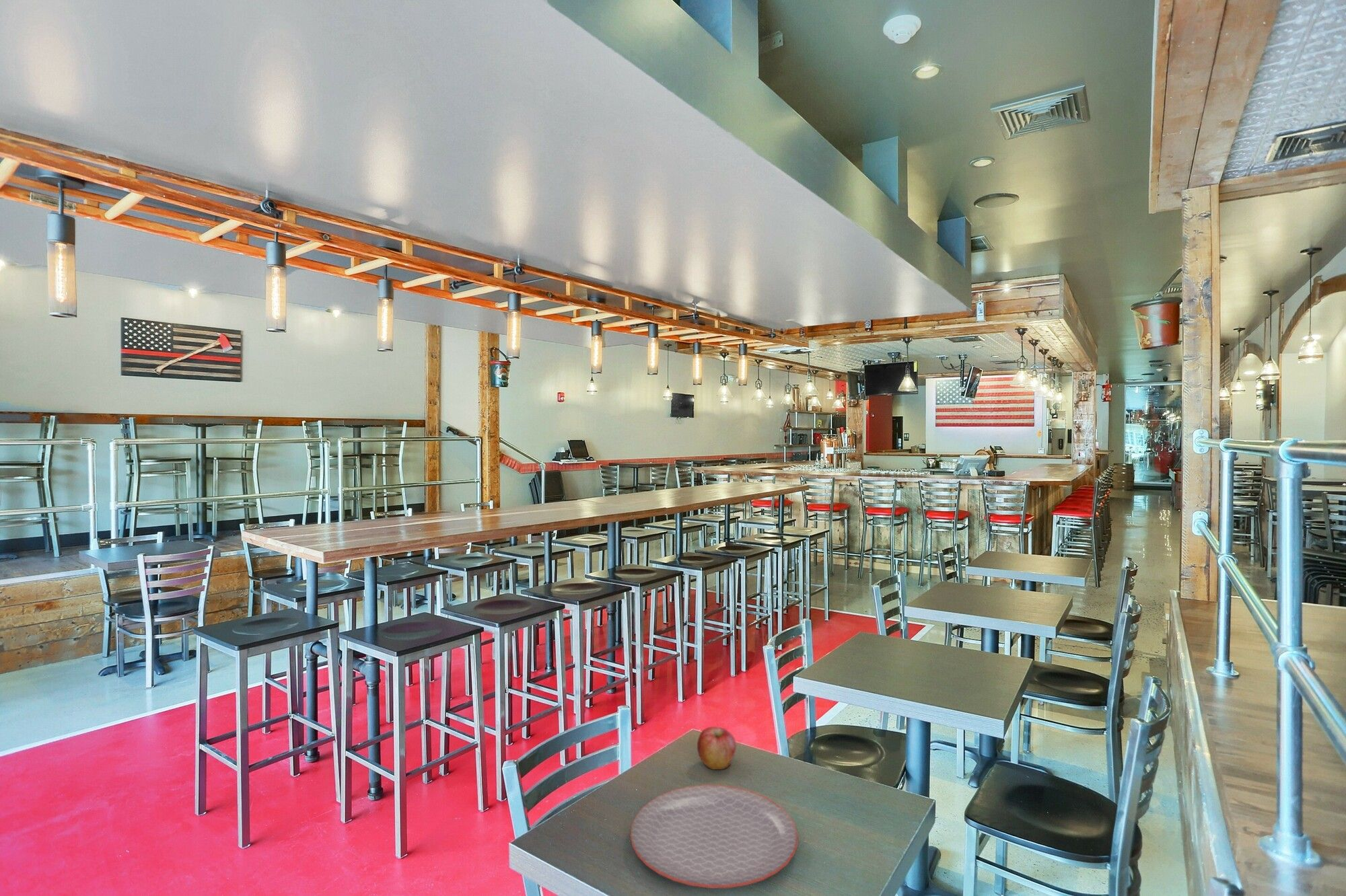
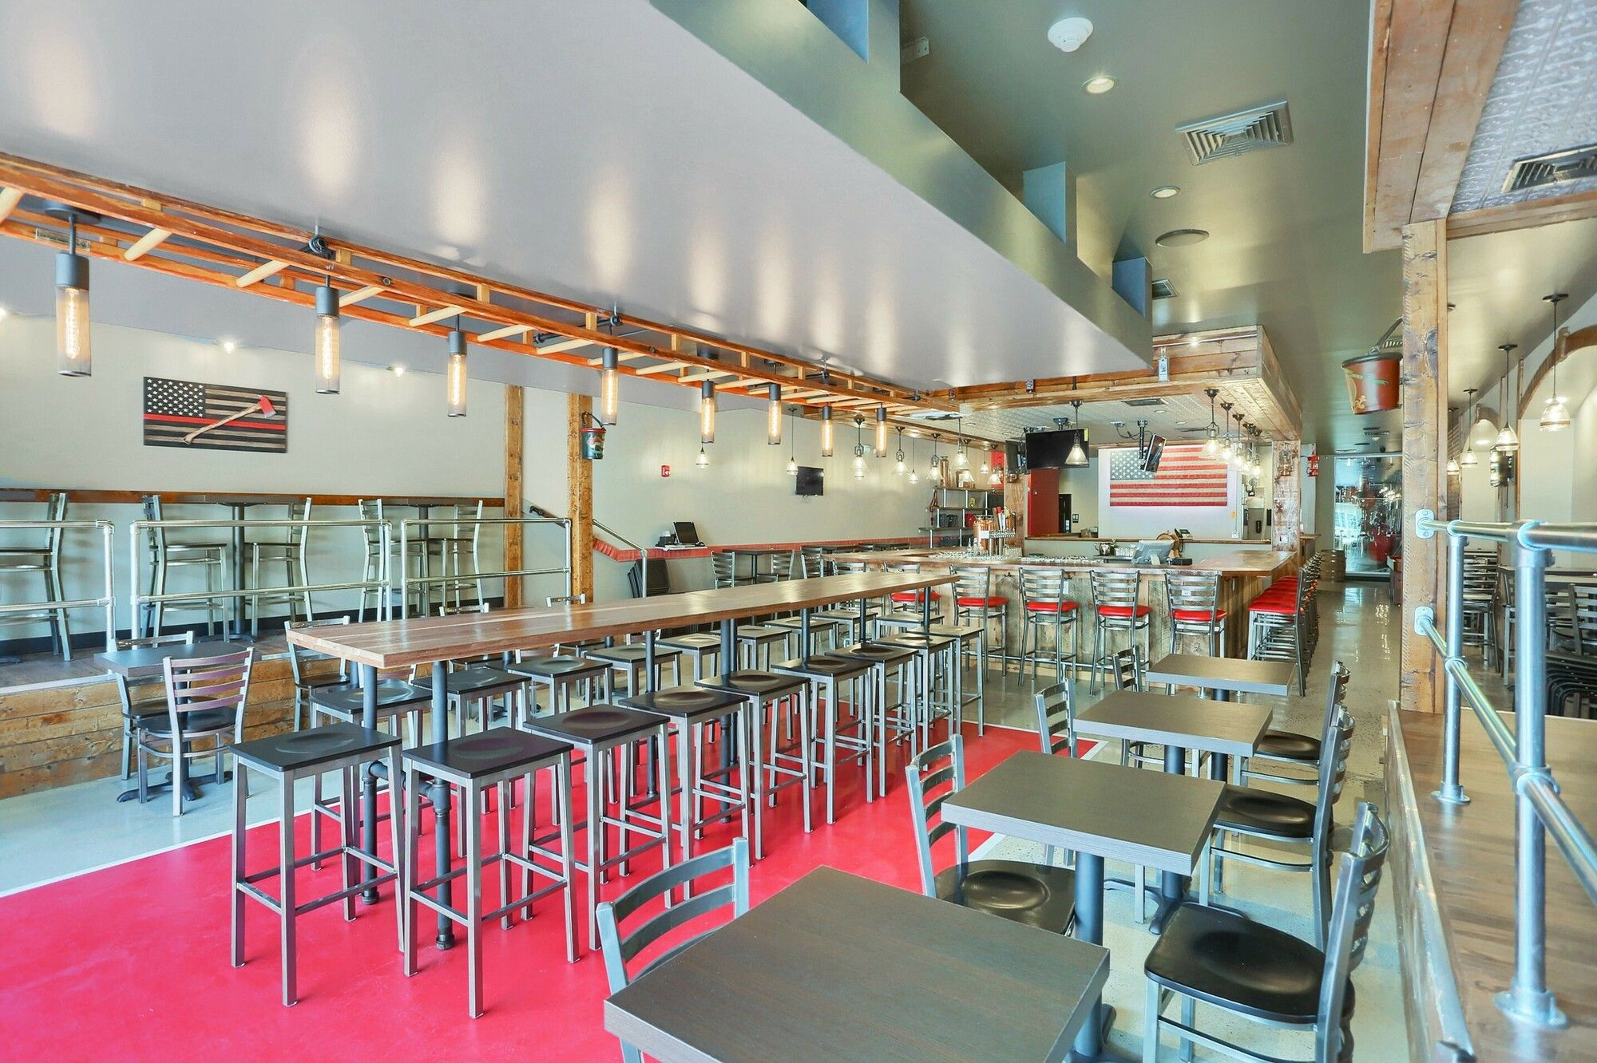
- plate (713, 835)
- apple (717, 747)
